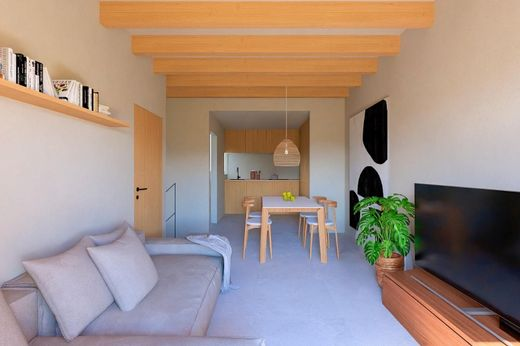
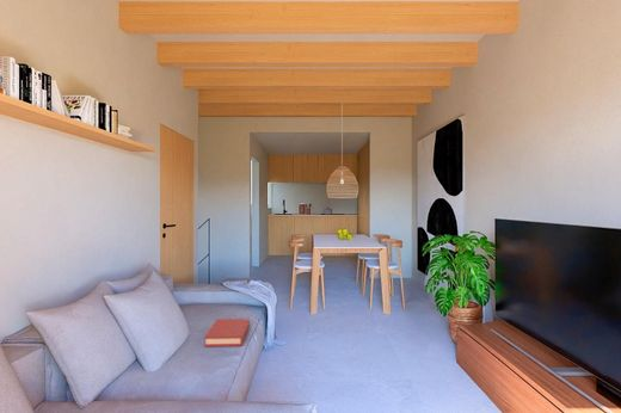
+ hardback book (228, 331)
